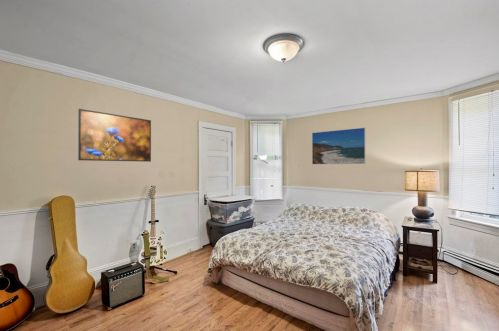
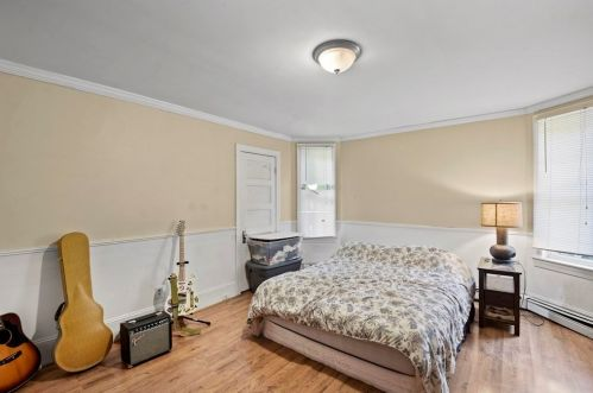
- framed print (118, 138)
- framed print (336, 147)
